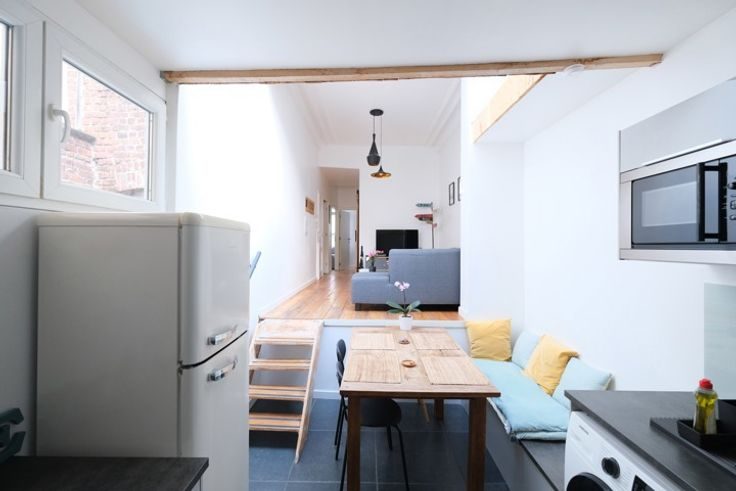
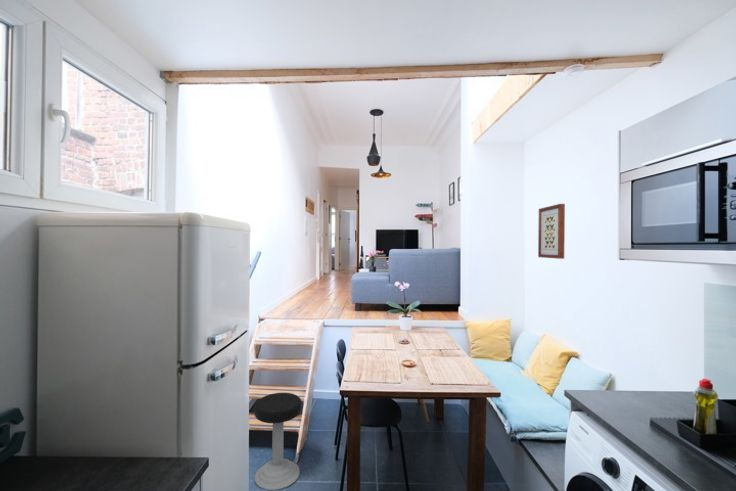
+ wall art (550, 232)
+ stool (277, 438)
